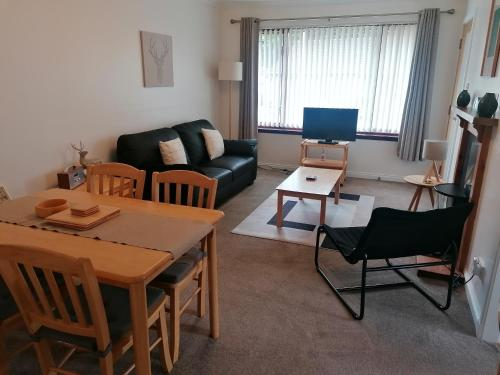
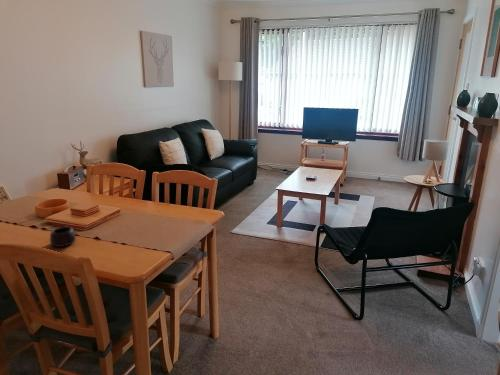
+ mug (64, 237)
